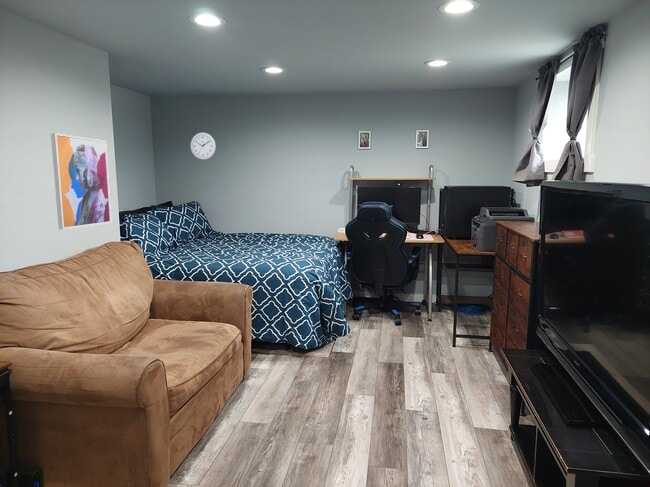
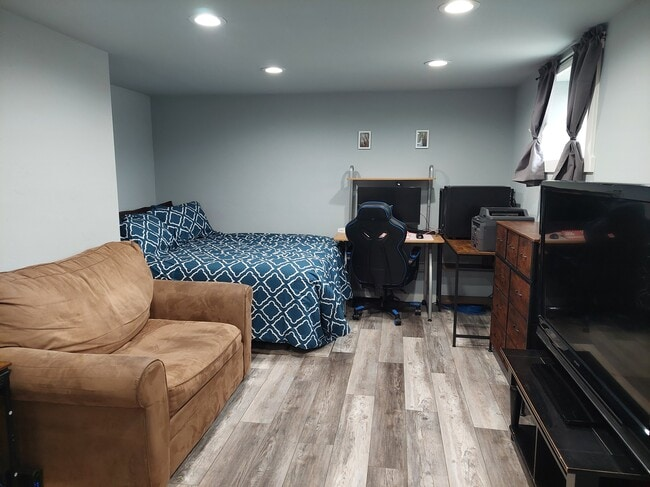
- wall clock (202, 146)
- wall art (83, 182)
